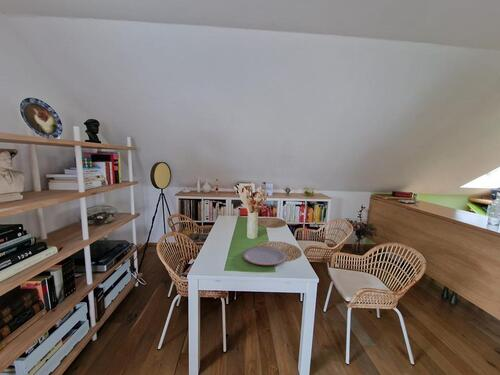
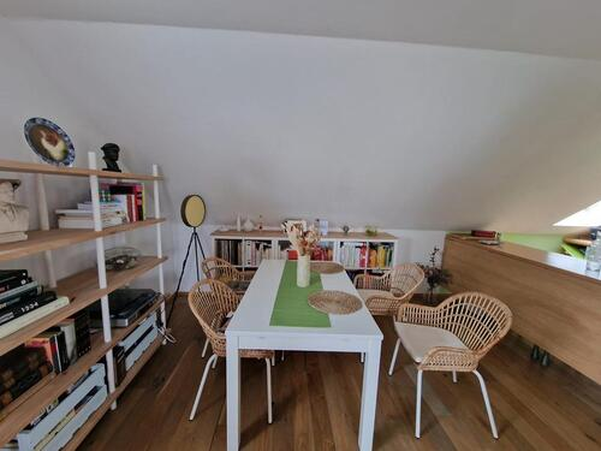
- plate (264, 256)
